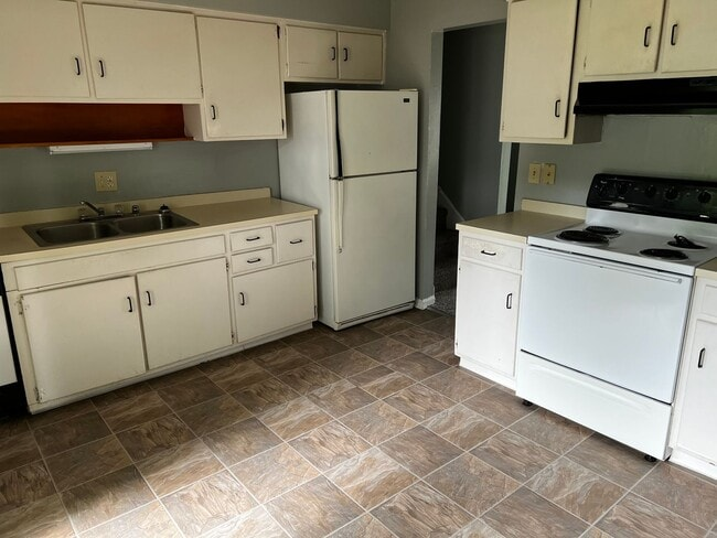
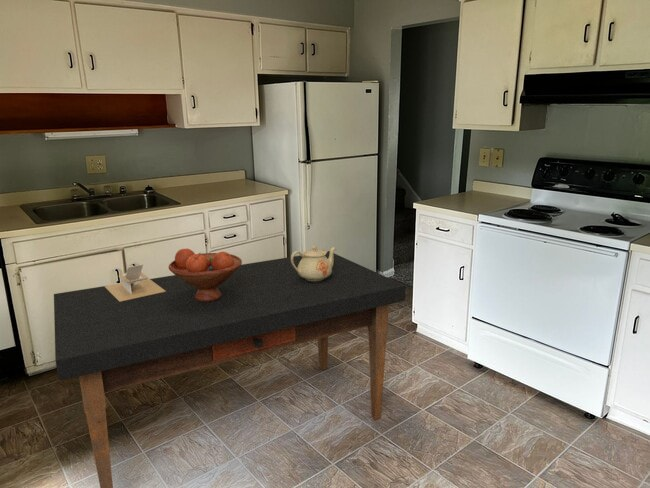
+ teapot (314, 261)
+ fruit bowl (206, 272)
+ dining table (235, 359)
+ napkin holder (133, 275)
